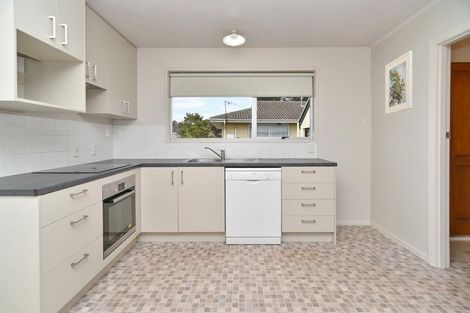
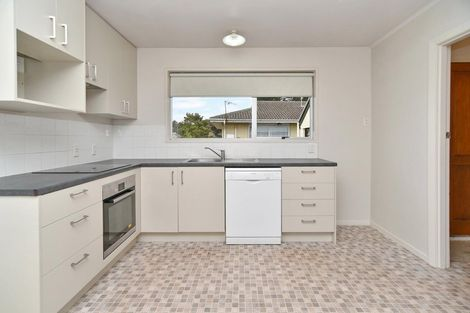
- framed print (397, 85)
